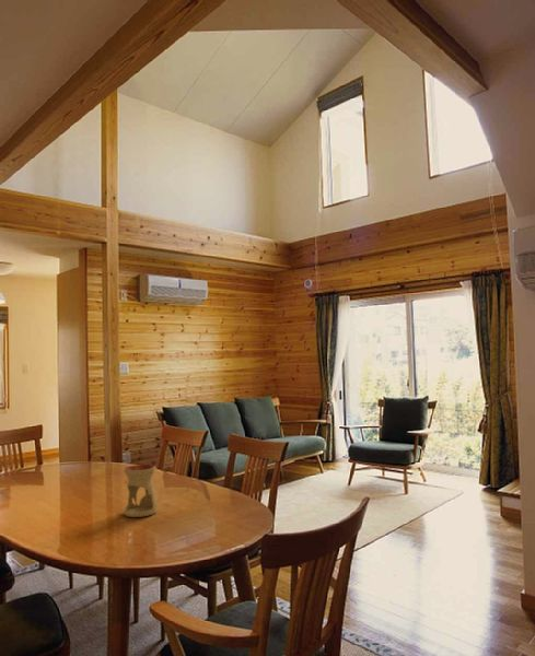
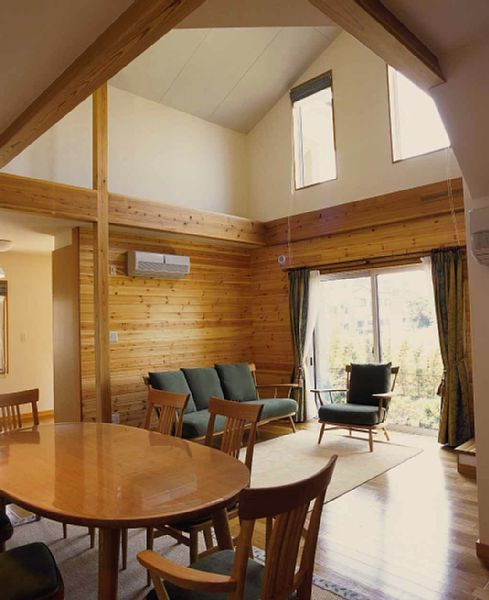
- oil burner (138, 489)
